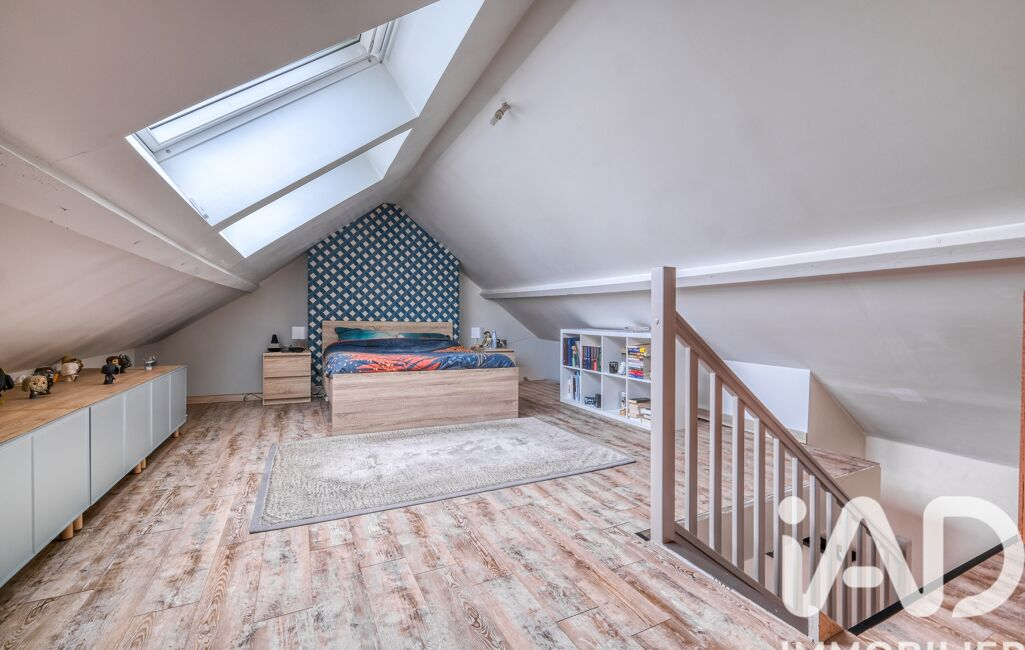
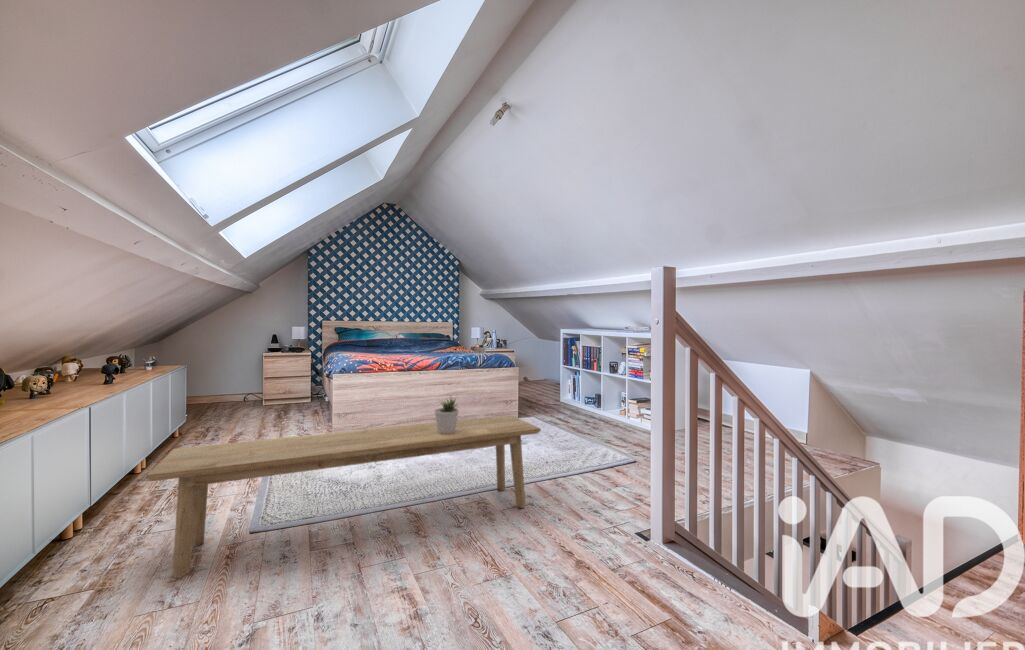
+ bench (370, 462)
+ potted plant (446, 413)
